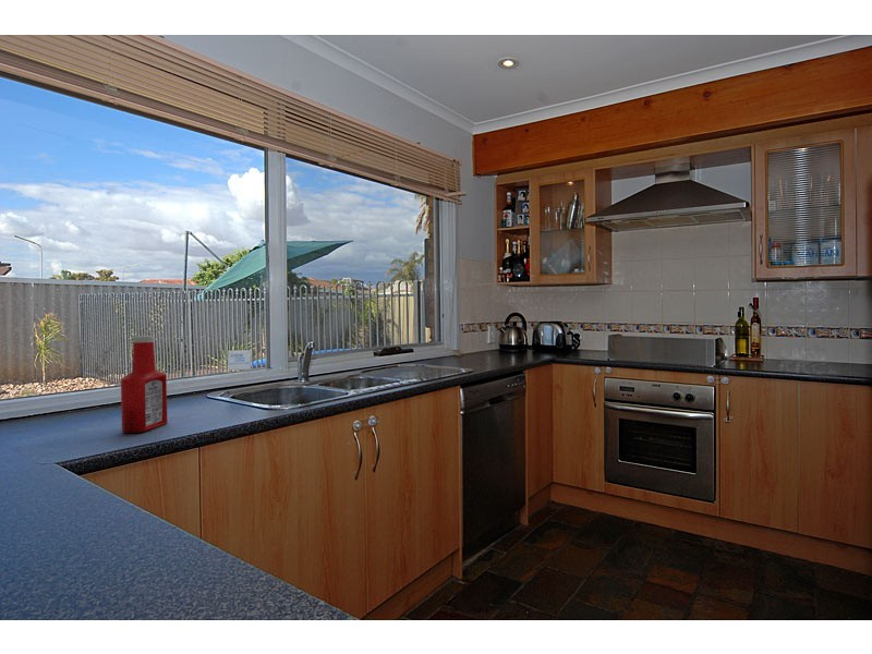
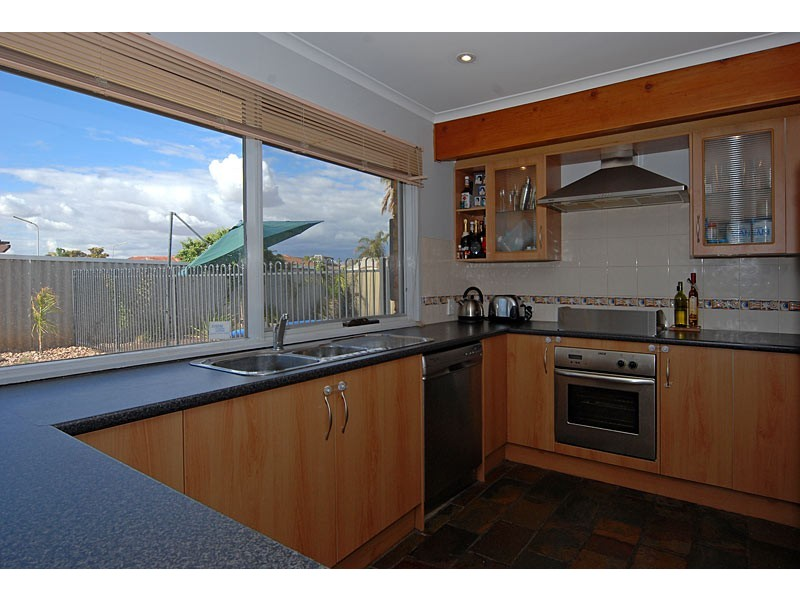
- soap bottle (144, 382)
